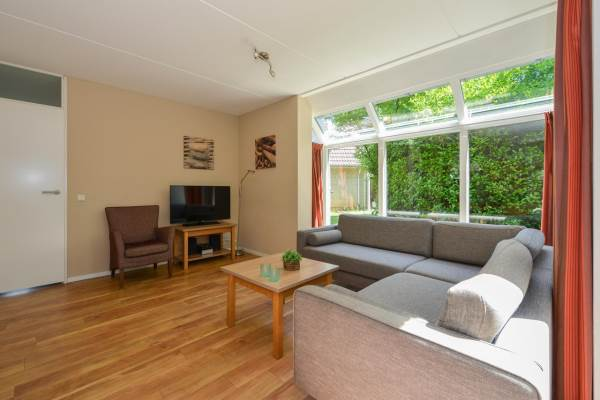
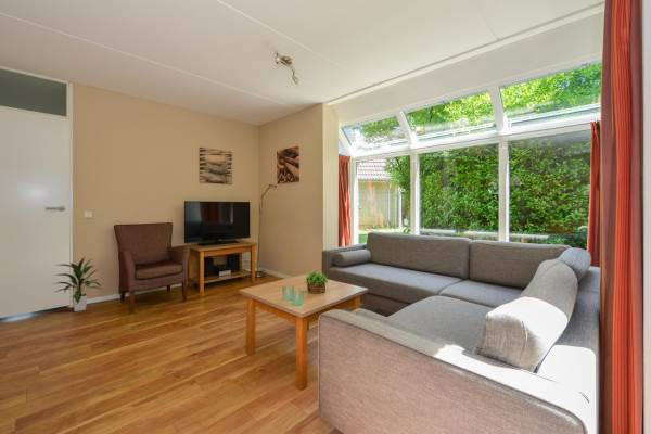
+ indoor plant (78, 283)
